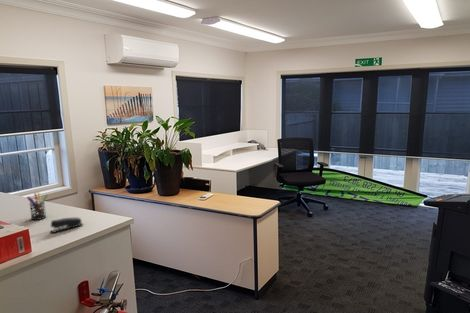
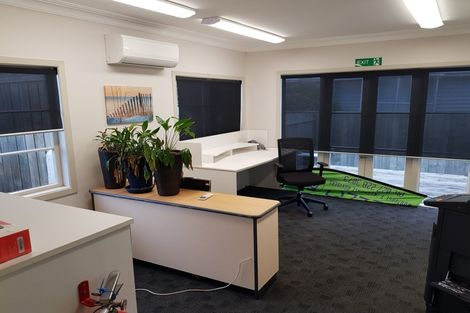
- pen holder (39, 204)
- stapler (66, 222)
